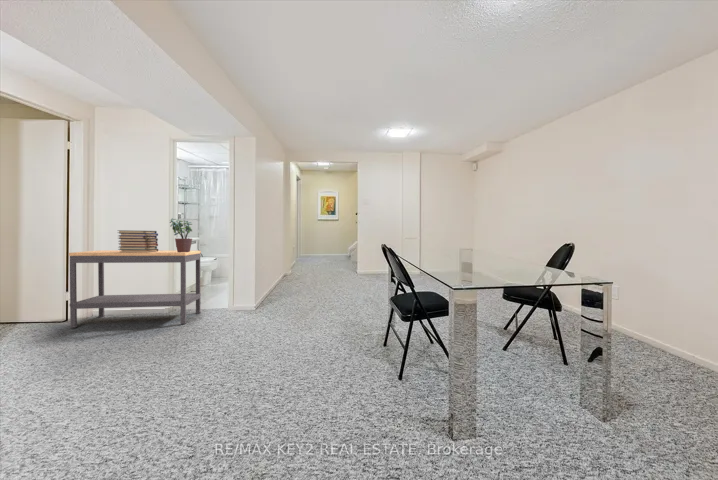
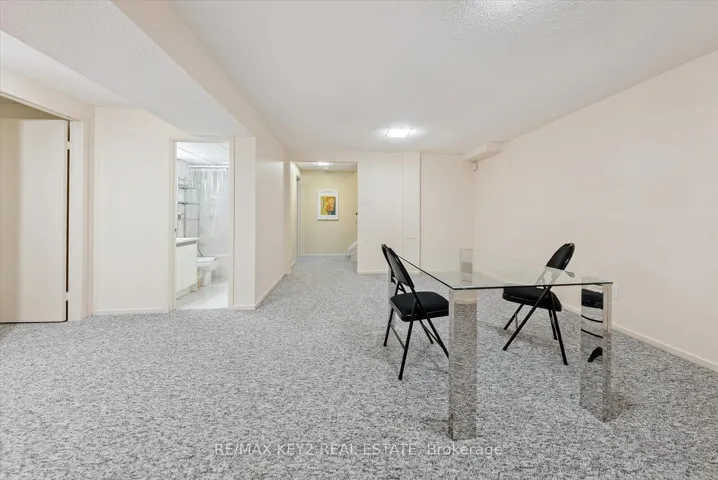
- book stack (138, 241)
- console table (140, 294)
- potted plant (182, 235)
